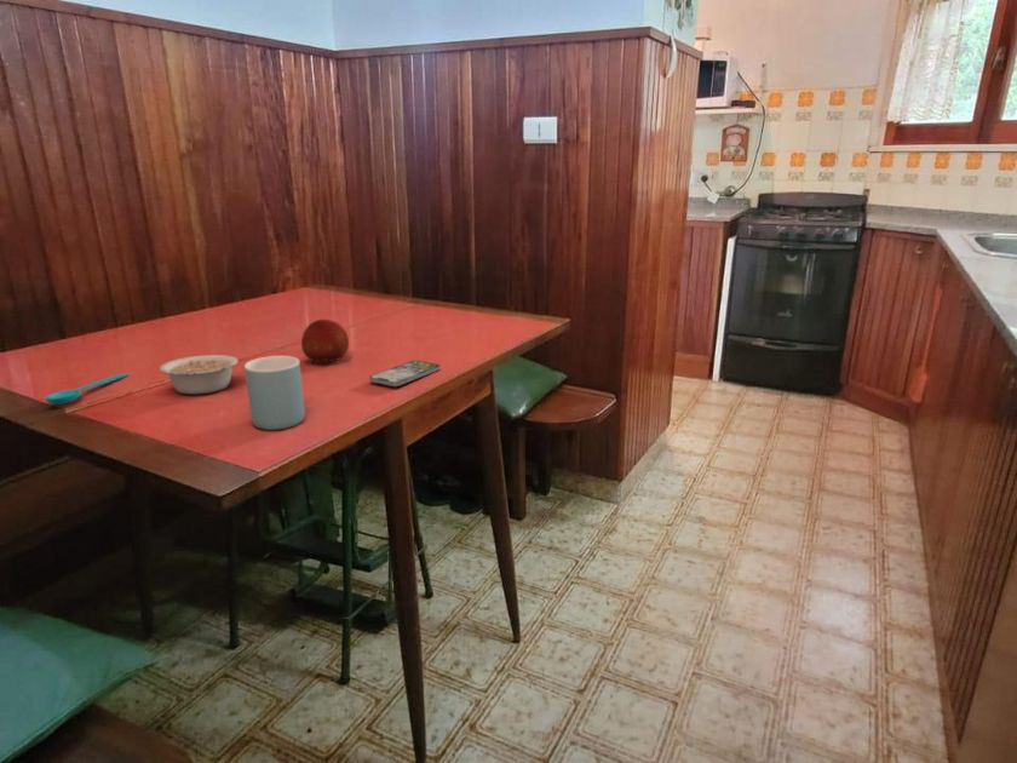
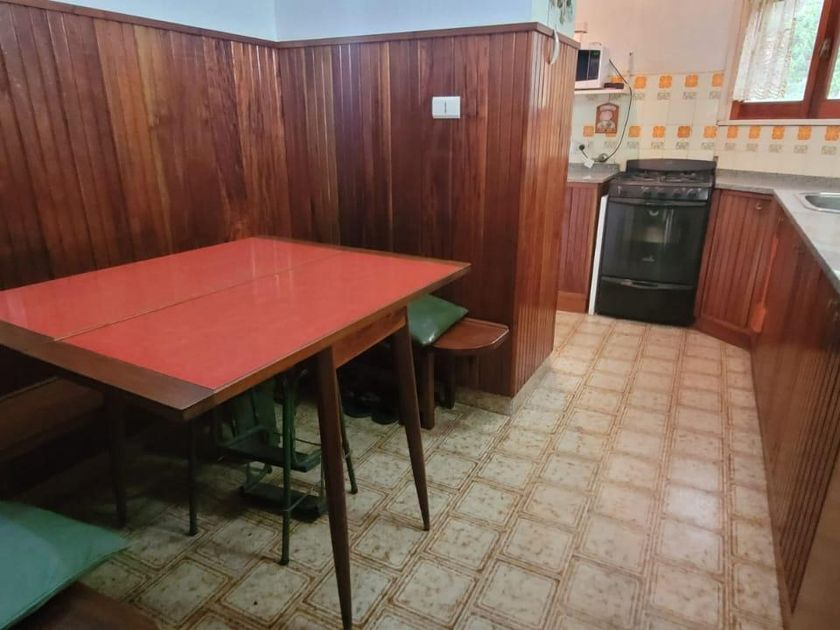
- mug (280, 389)
- smartphone (406, 372)
- spoon (88, 385)
- legume (203, 373)
- fruit (324, 339)
